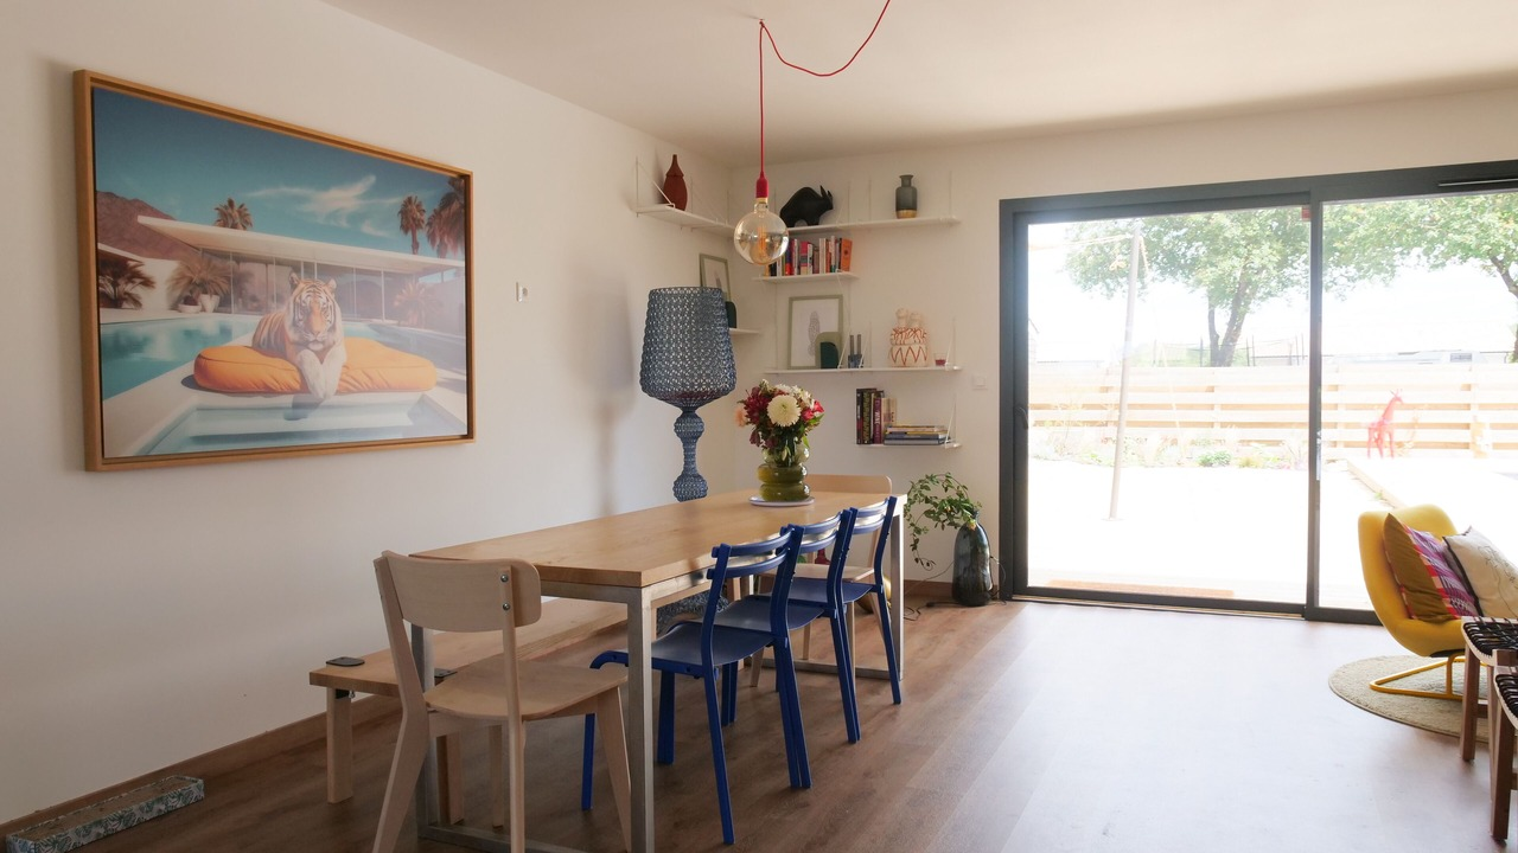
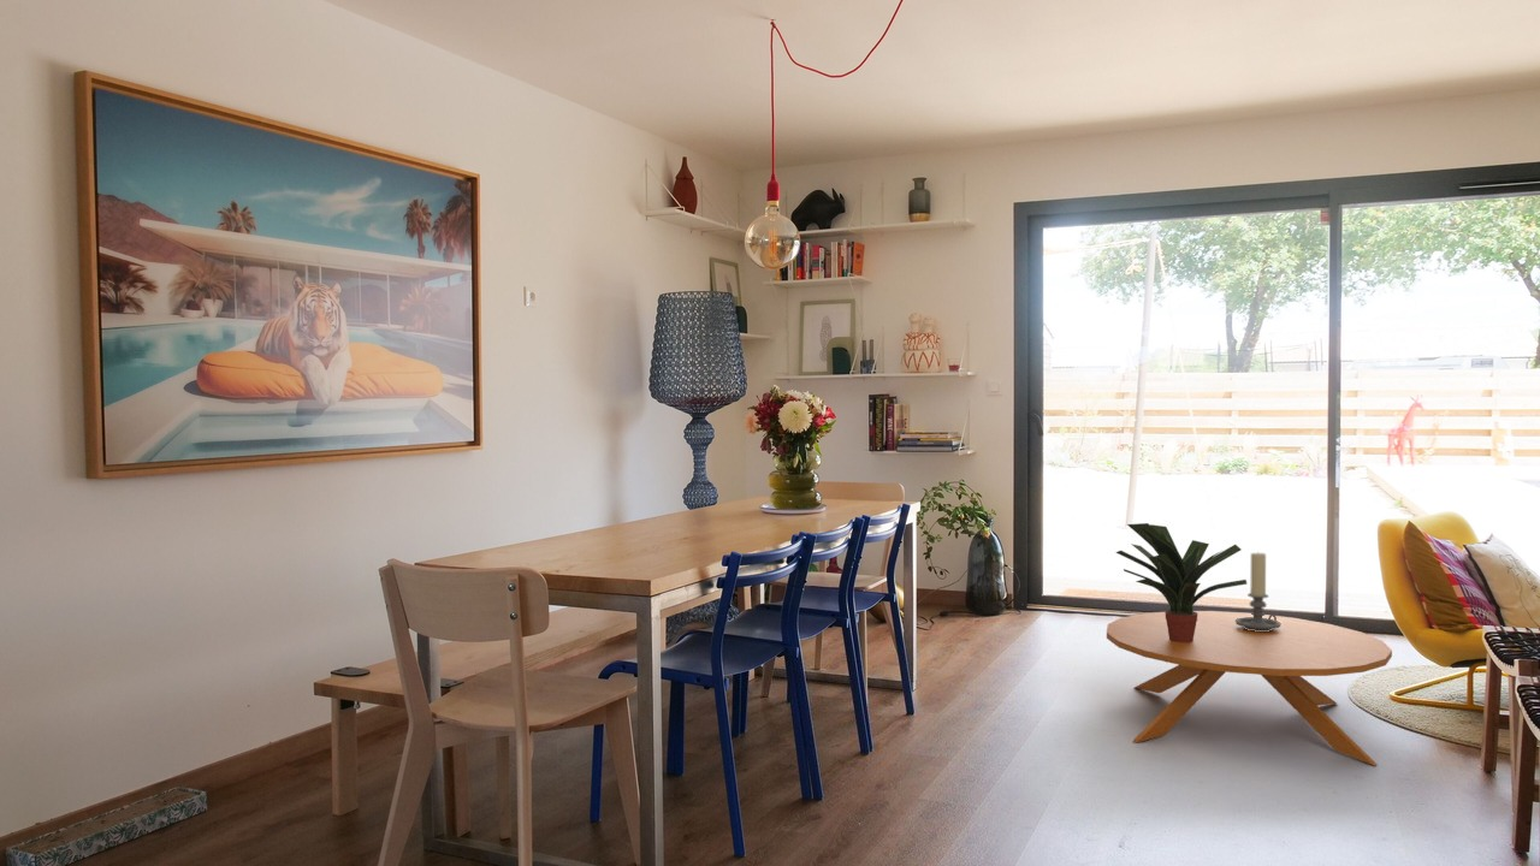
+ potted plant (1173, 577)
+ candle holder (1261, 589)
+ coffee table (1240, 672)
